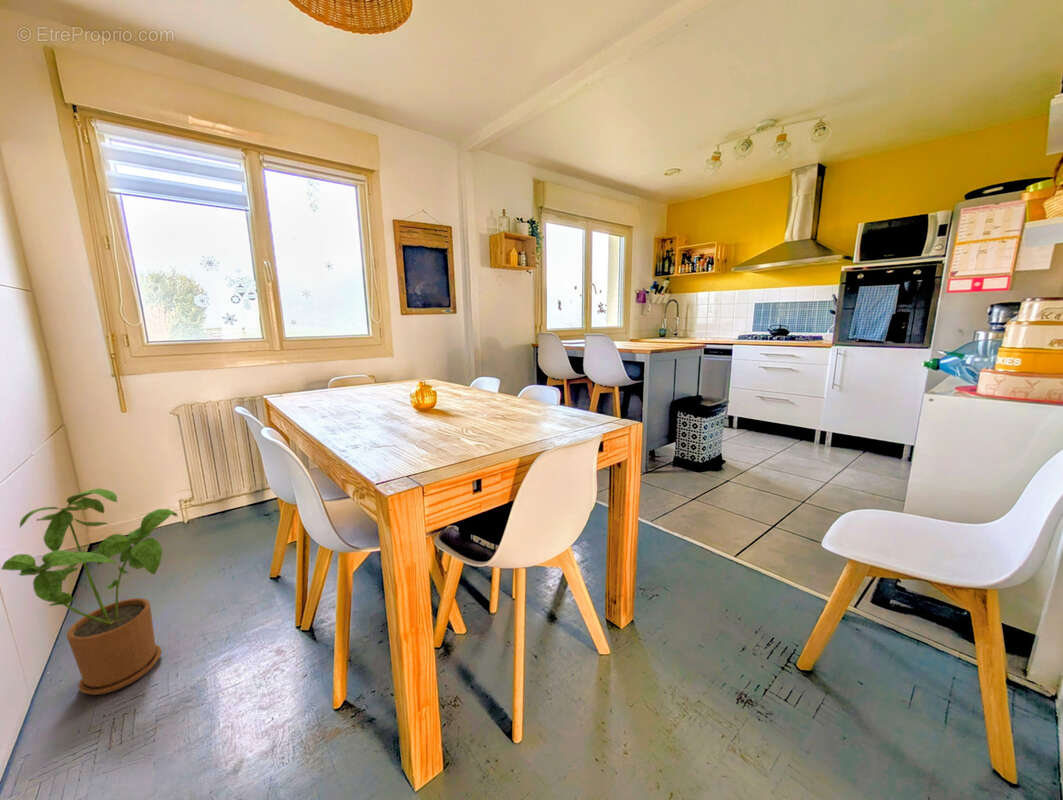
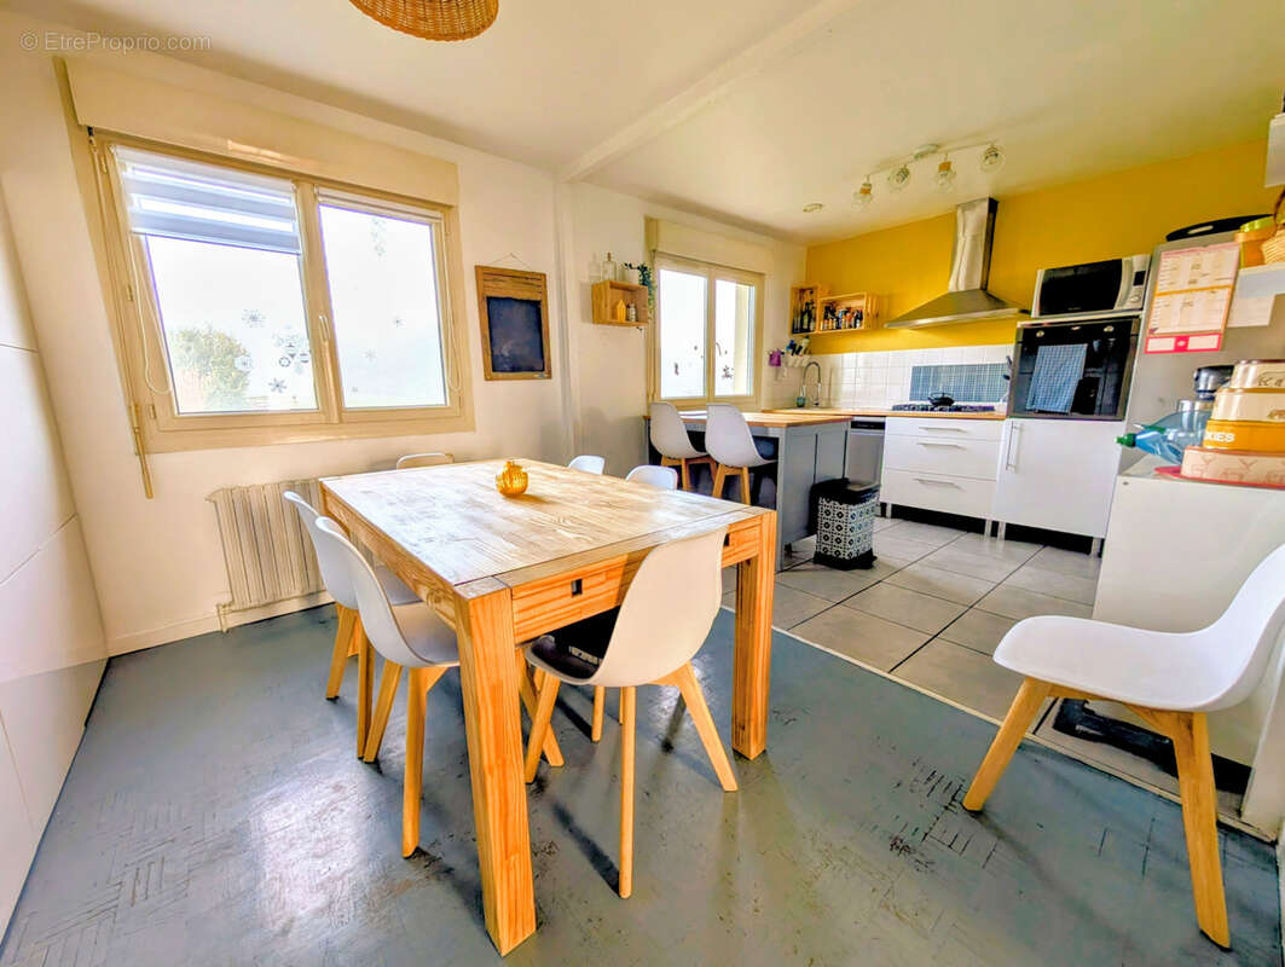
- house plant (113, 584)
